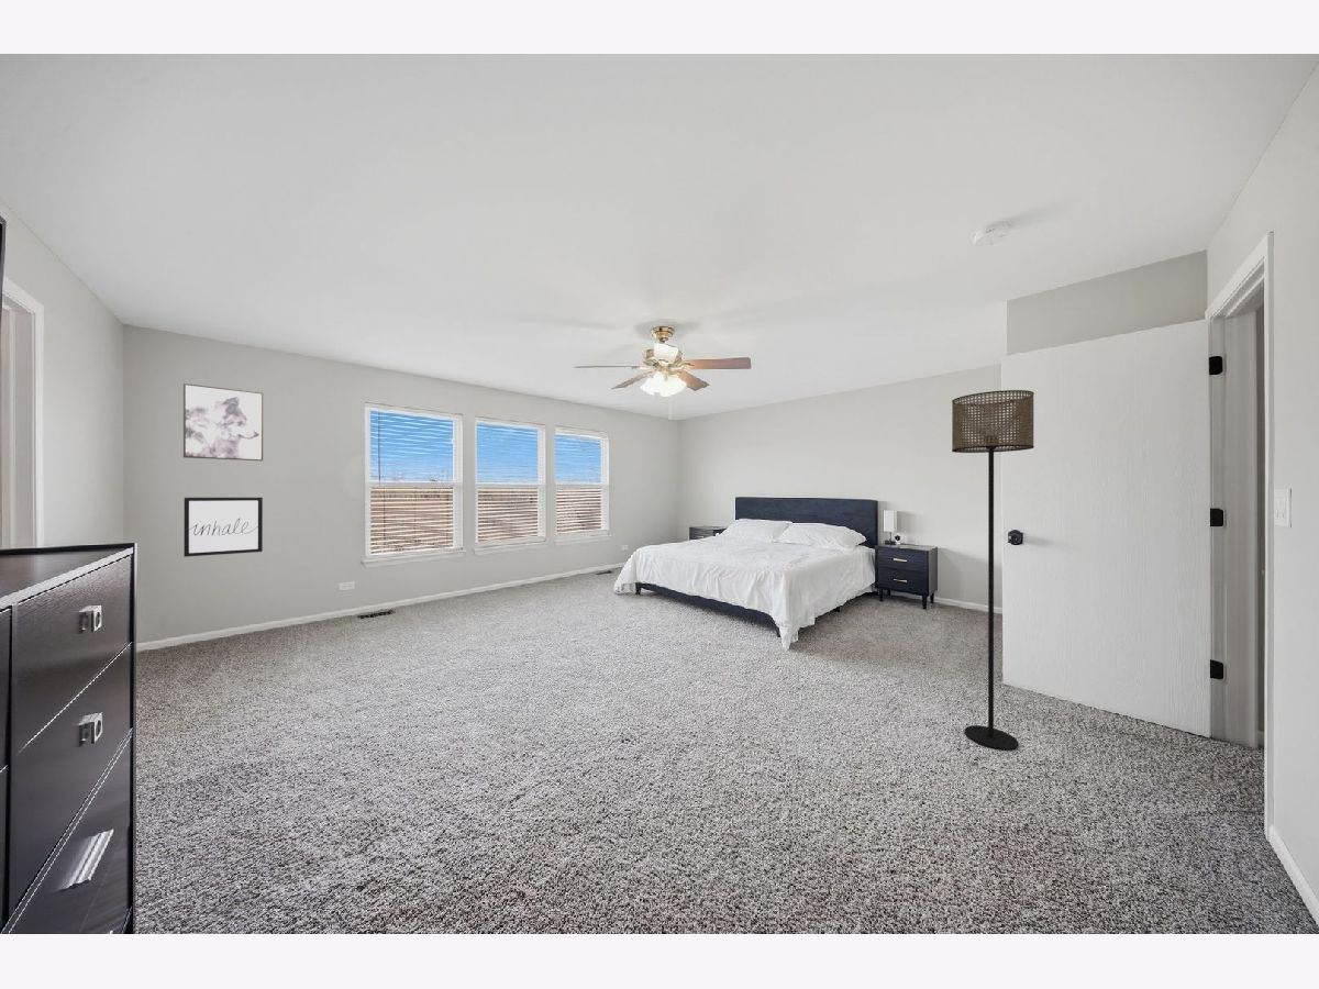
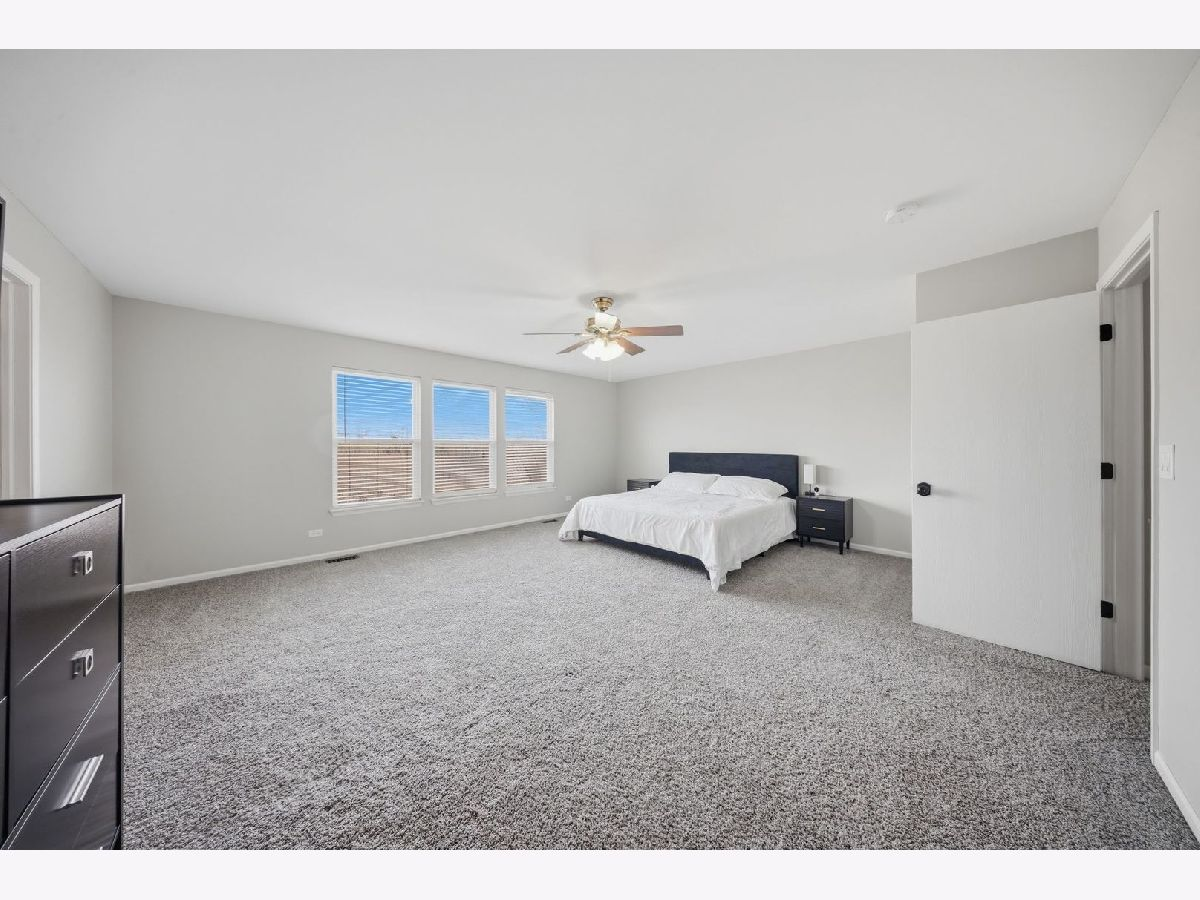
- floor lamp (990, 567)
- wall art (224, 525)
- wall art (224, 423)
